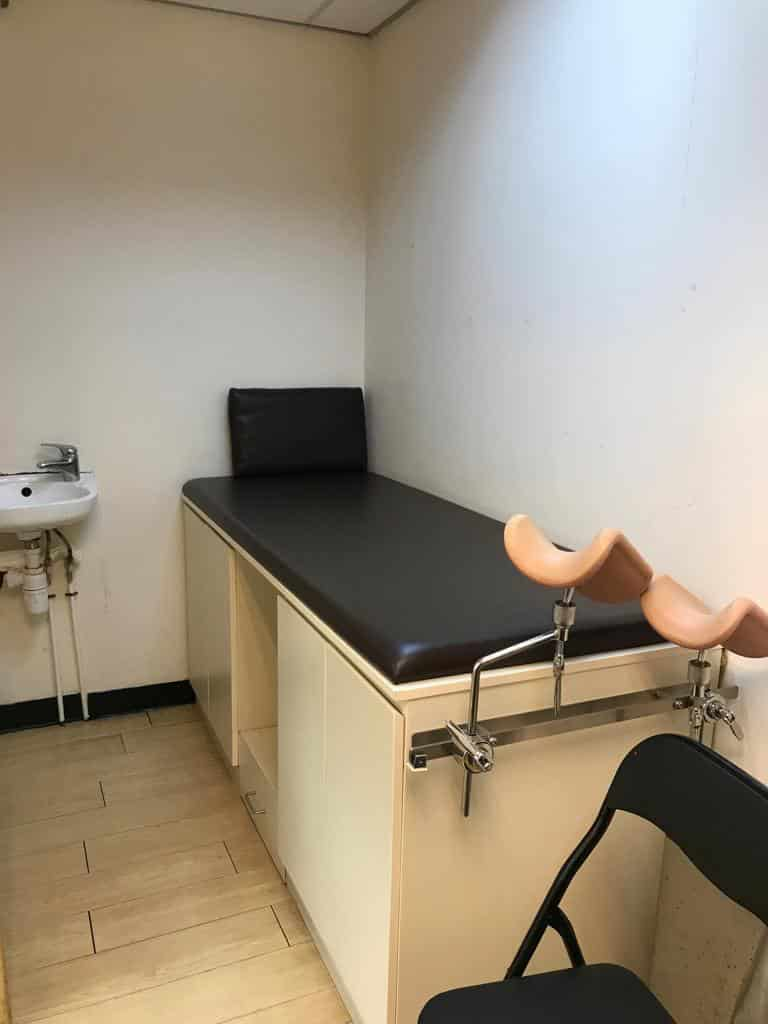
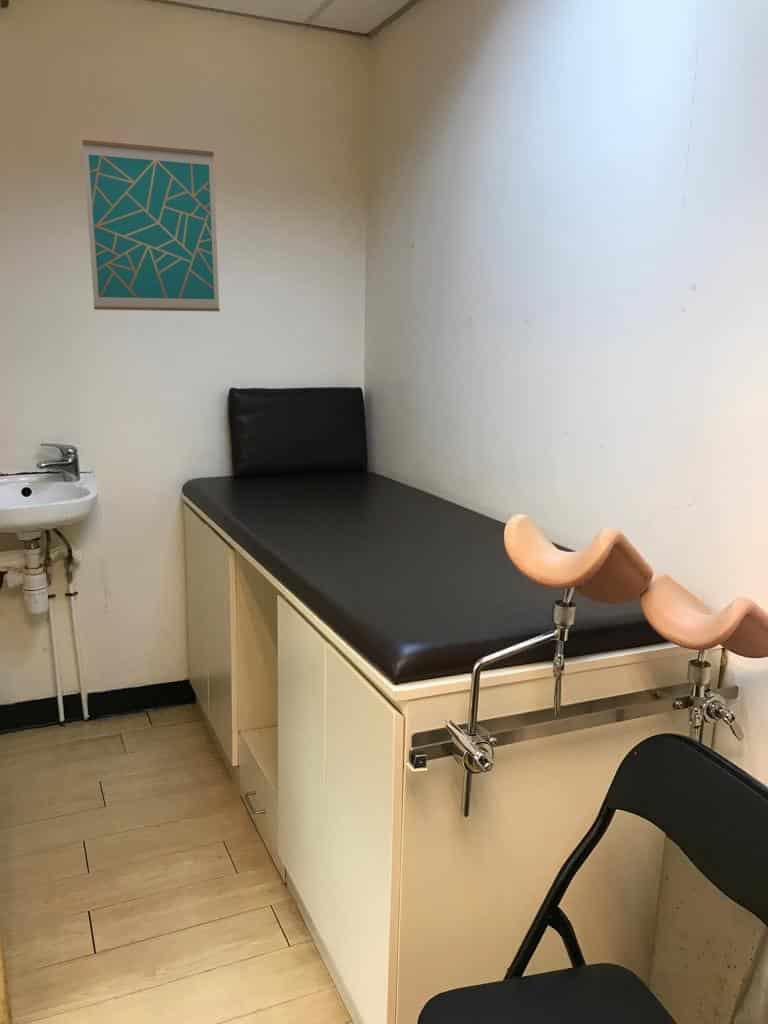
+ wall art (154, 230)
